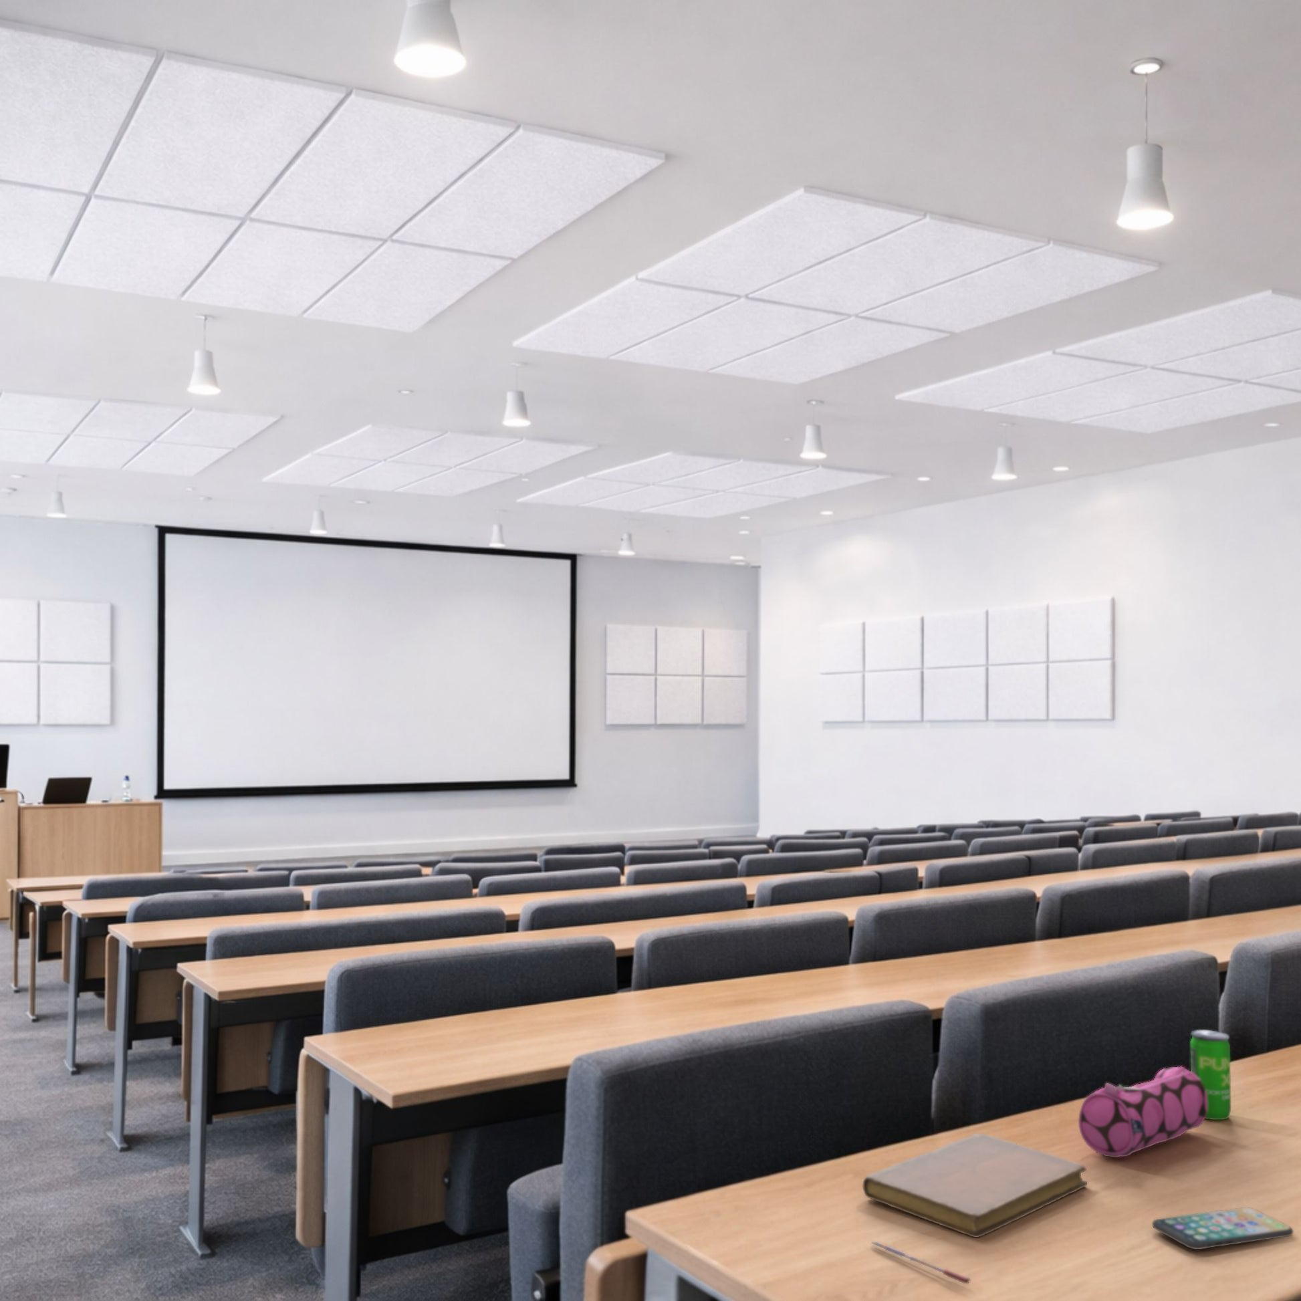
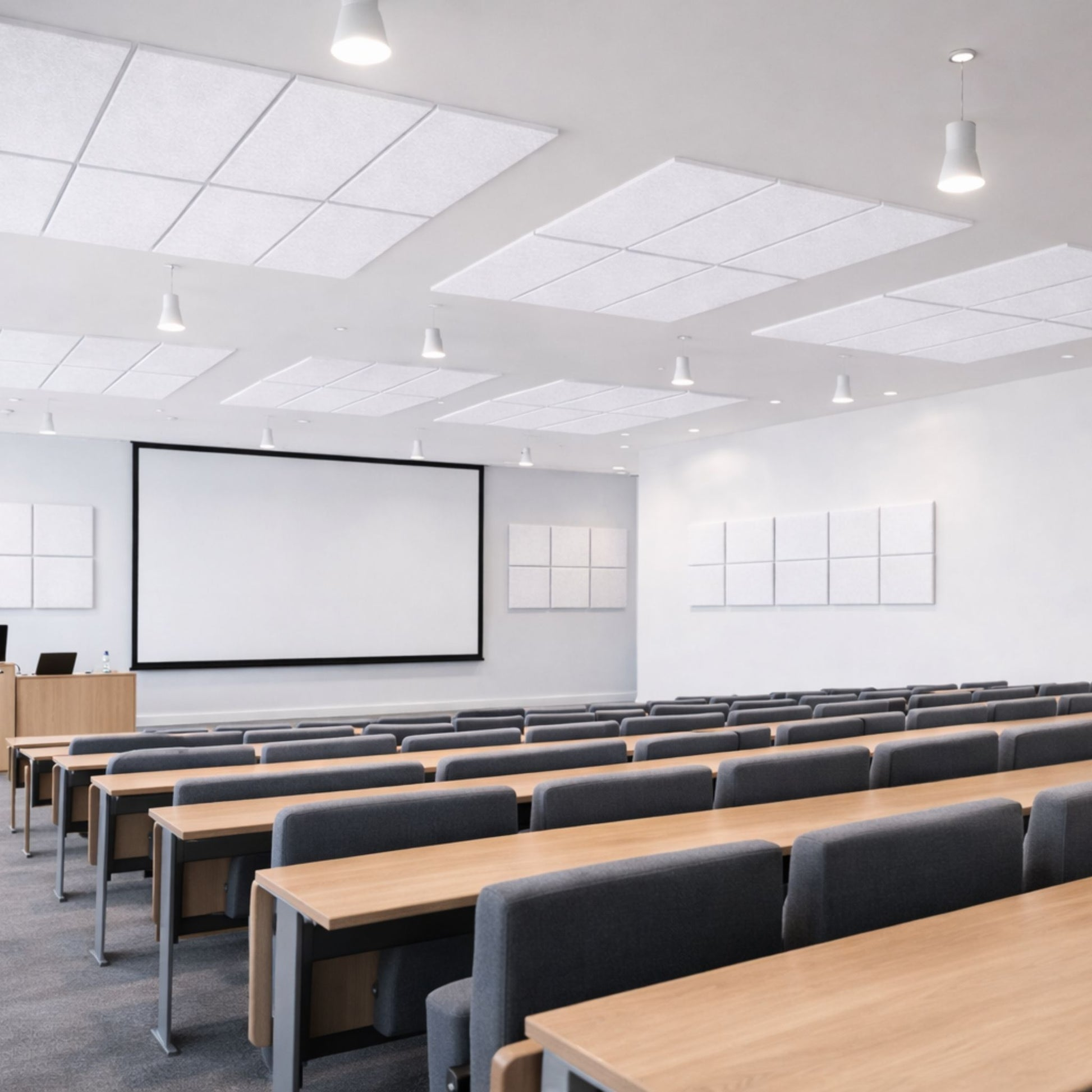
- notebook (976, 1179)
- smartphone (1222, 1227)
- pen (917, 1259)
- beverage can (1210, 1075)
- pencil case (1146, 1107)
